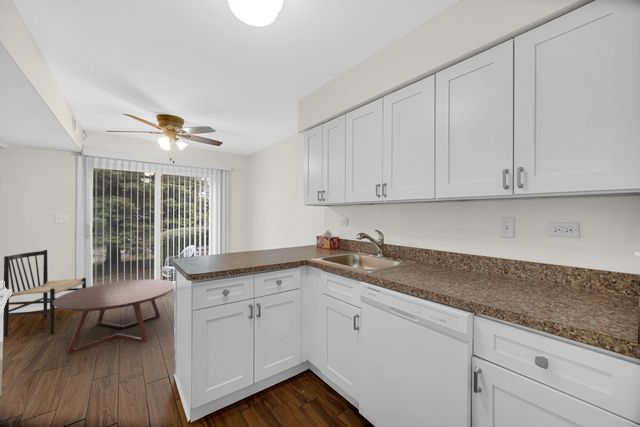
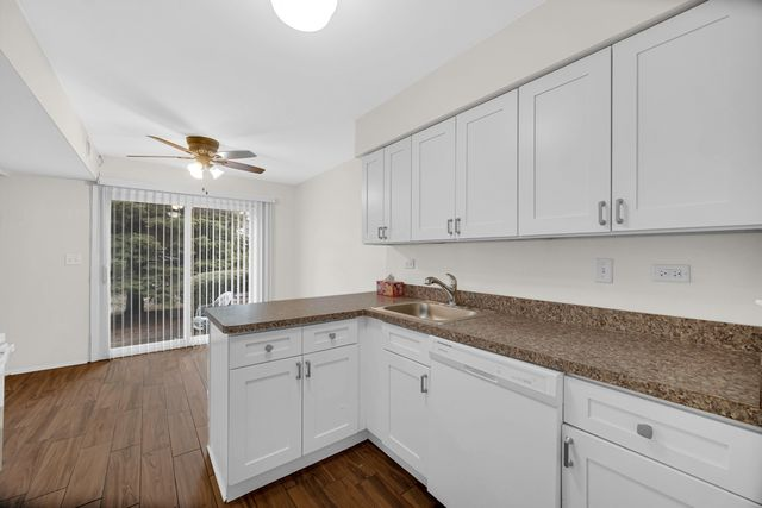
- coffee table (120, 307)
- chair (44, 289)
